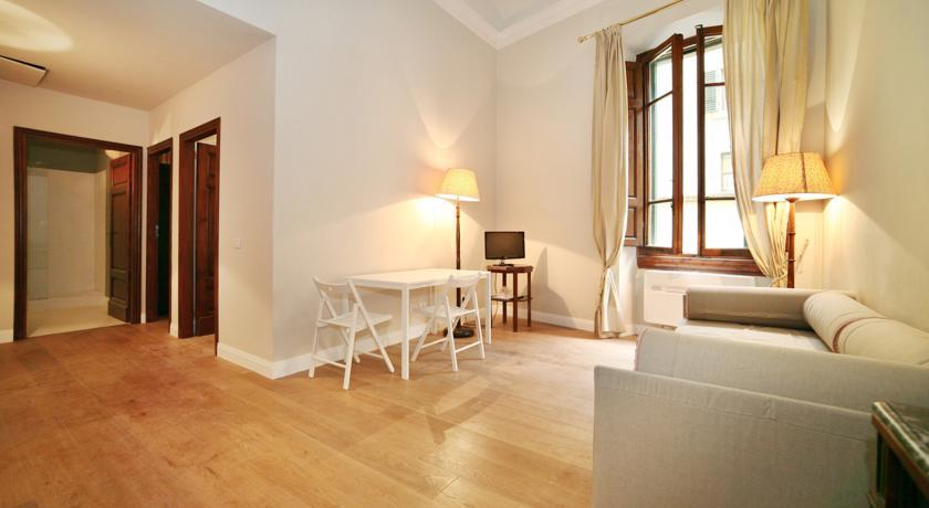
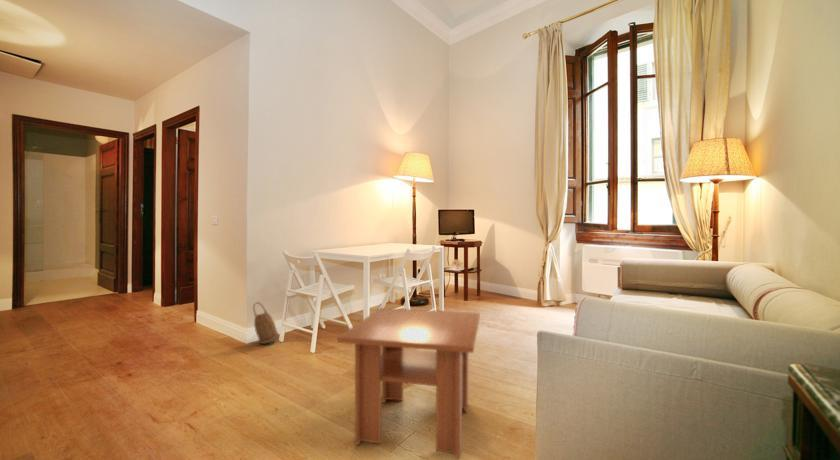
+ basket (267, 322)
+ coffee table (417, 372)
